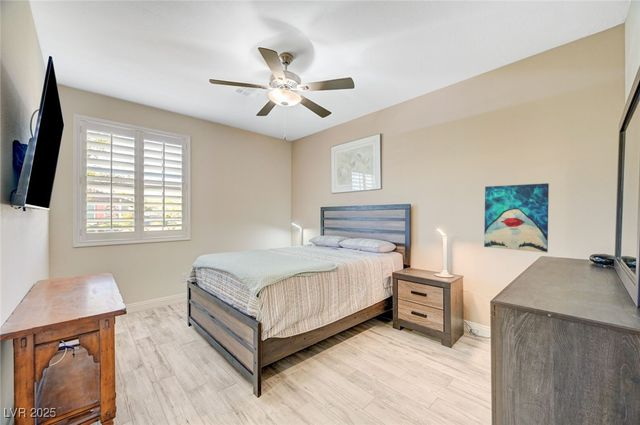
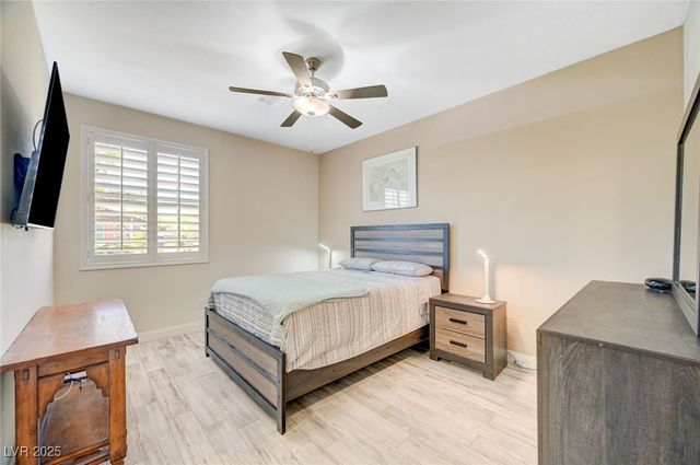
- wall art (514, 217)
